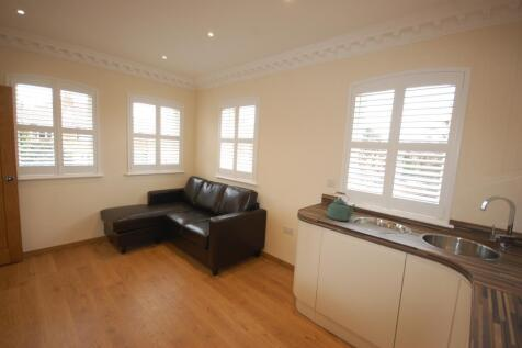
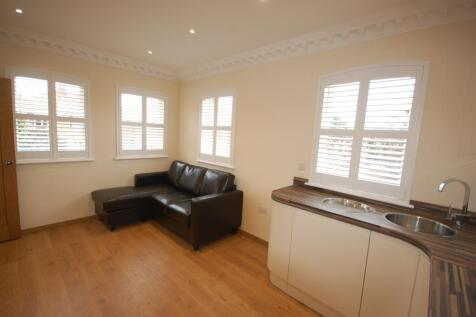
- kettle (341, 205)
